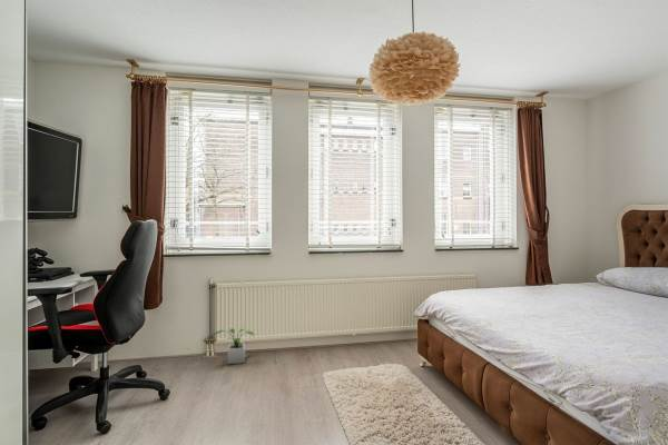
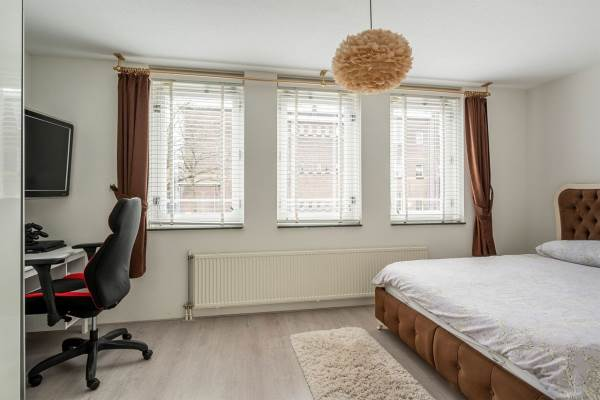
- potted plant (234, 344)
